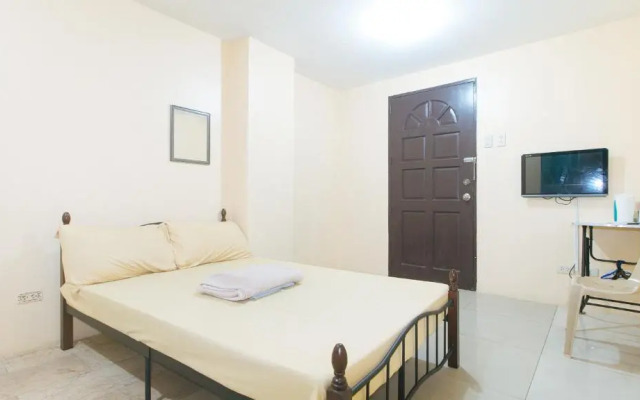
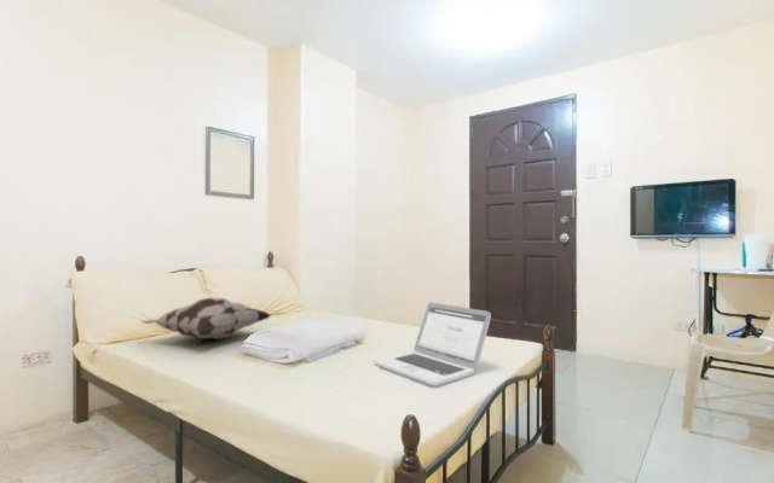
+ laptop (431, 338)
+ decorative pillow (208, 318)
